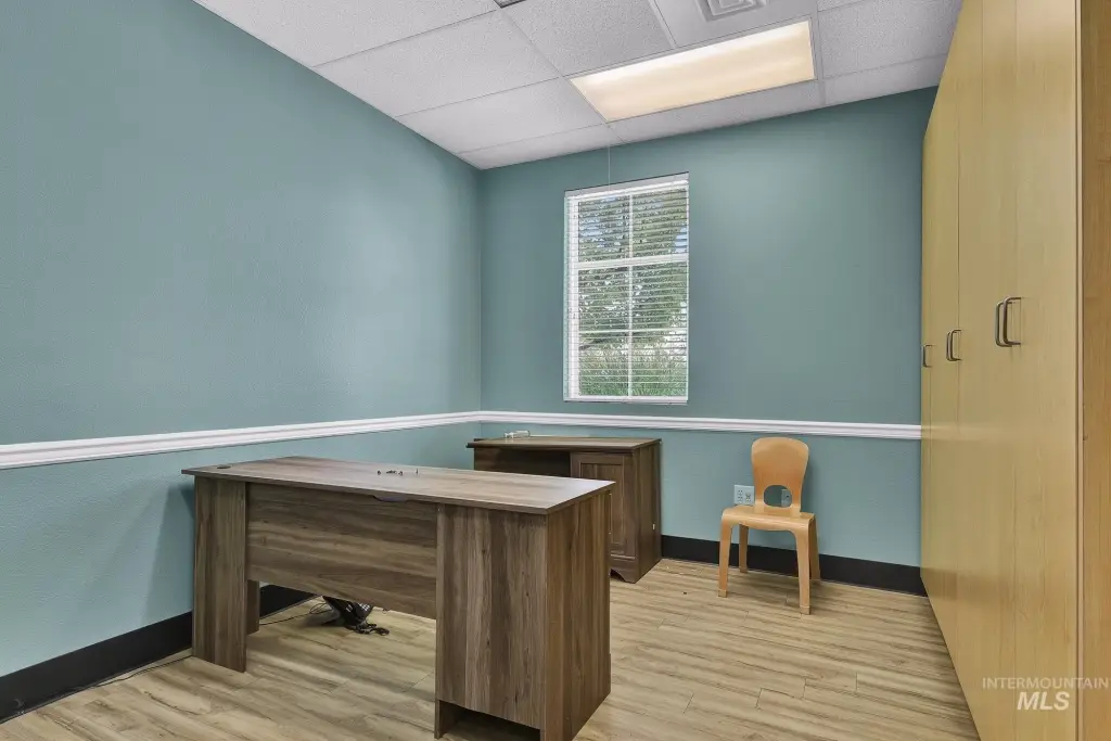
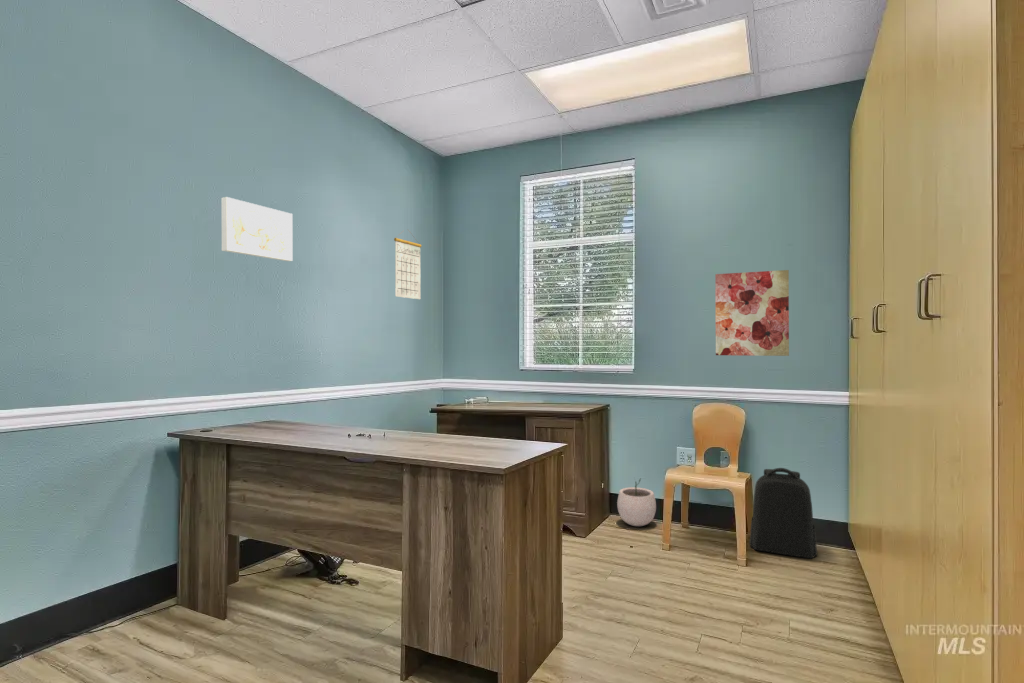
+ wall art (259, 231)
+ calendar (408, 262)
+ backpack (782, 507)
+ wall art (751, 313)
+ plant pot (636, 500)
